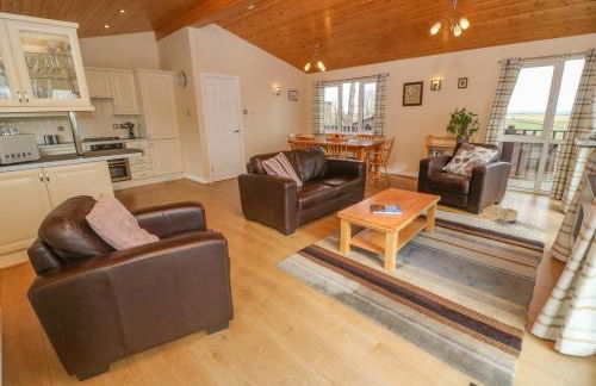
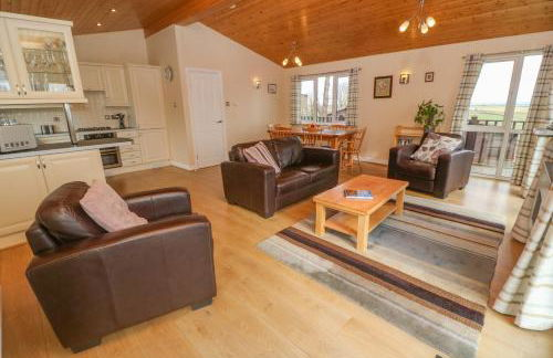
- basket (509, 208)
